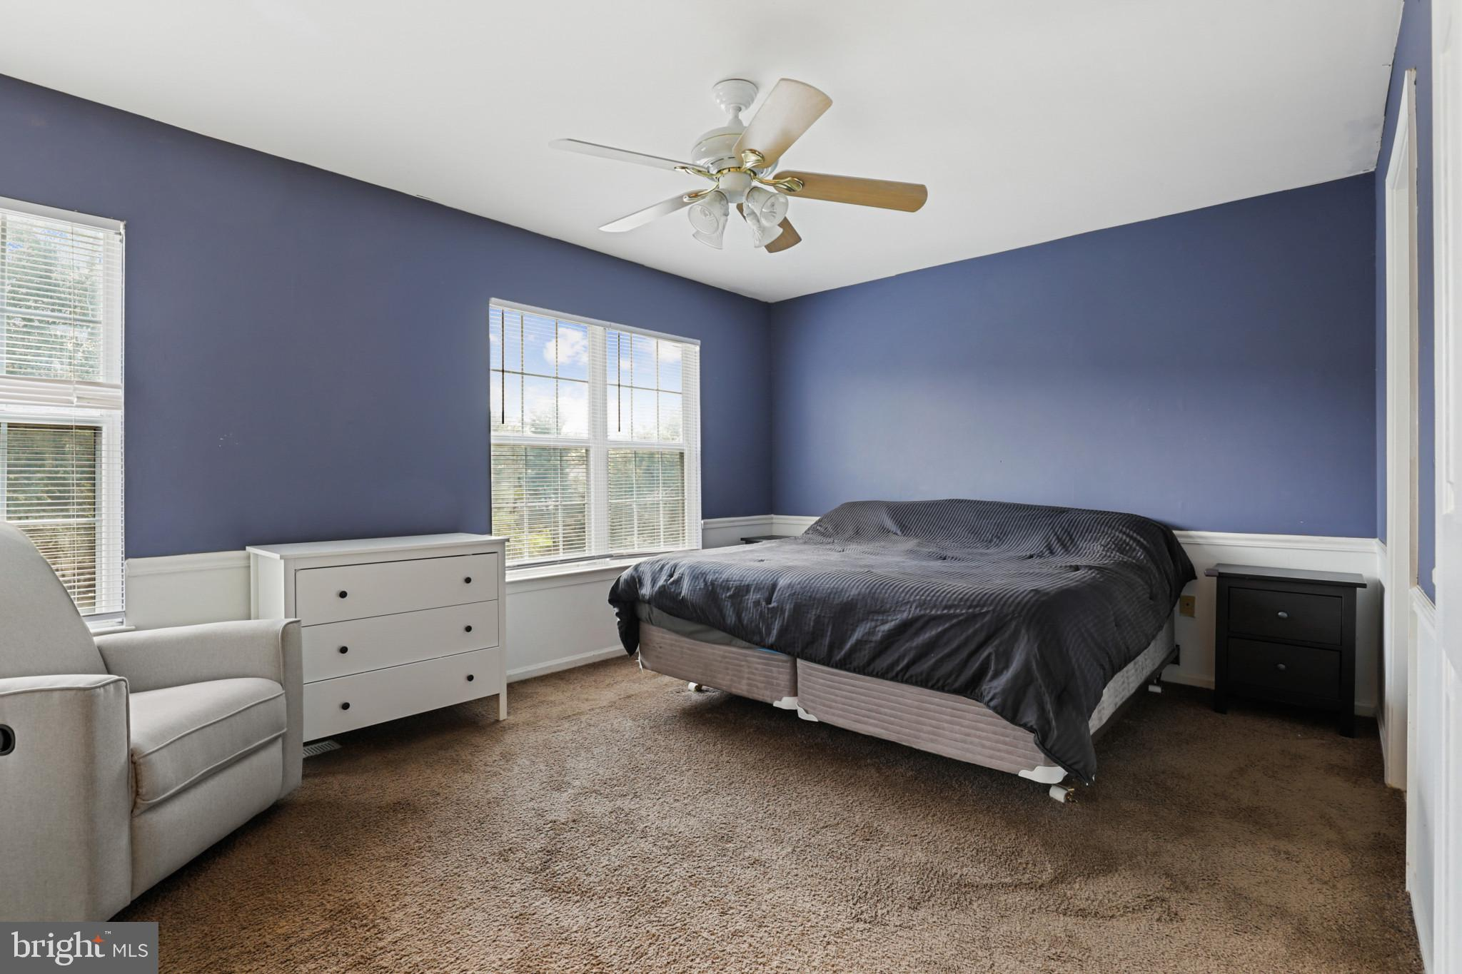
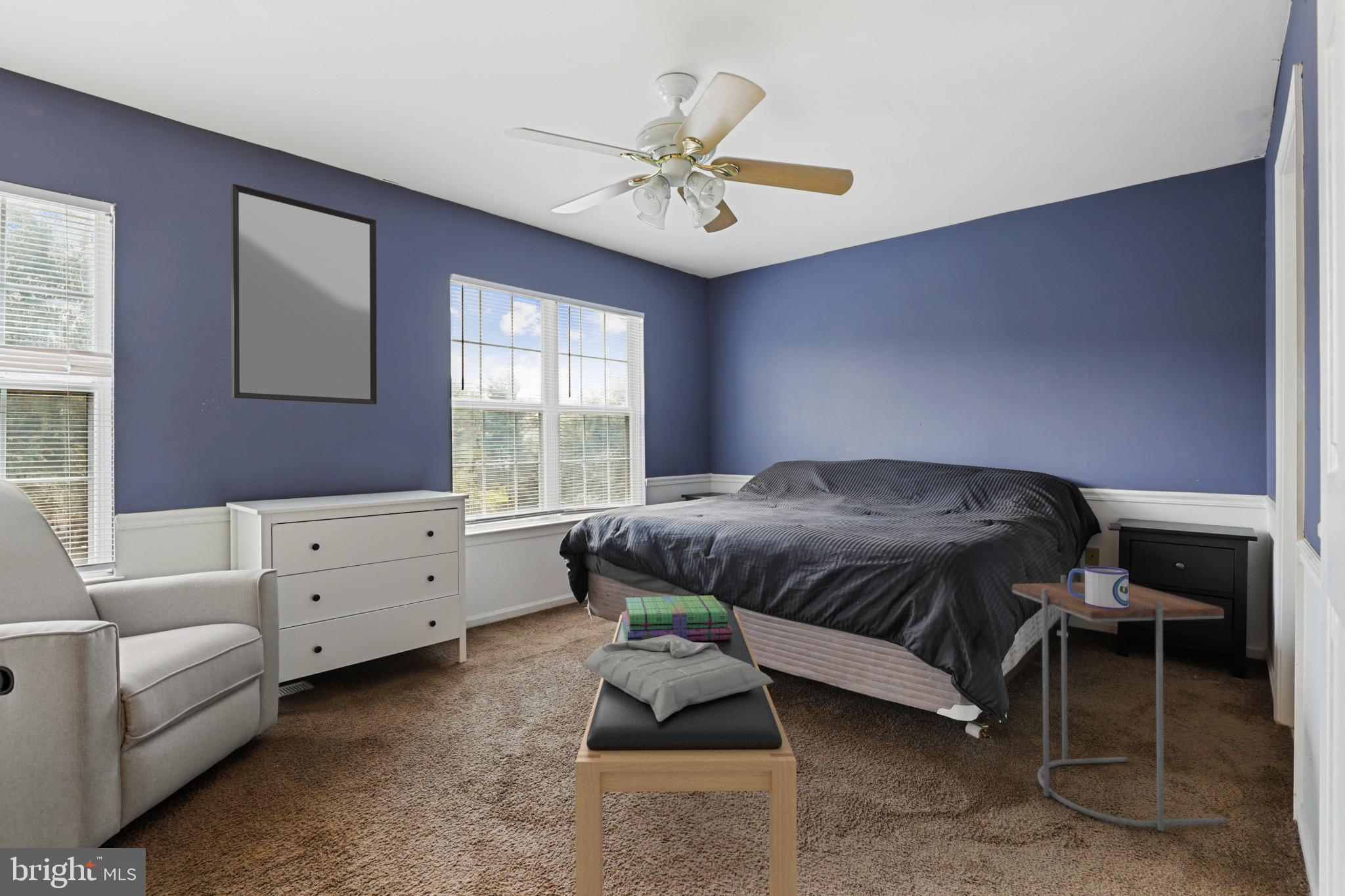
+ bench (681, 721)
+ side table (1067, 690)
+ stack of books (674, 618)
+ mug (1097, 586)
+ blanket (671, 663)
+ home mirror (309, 303)
